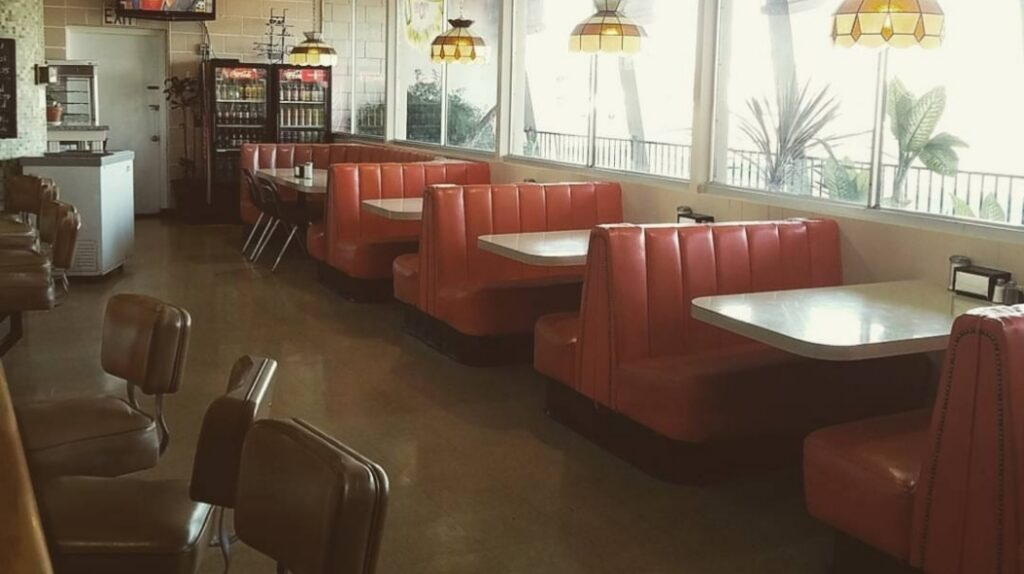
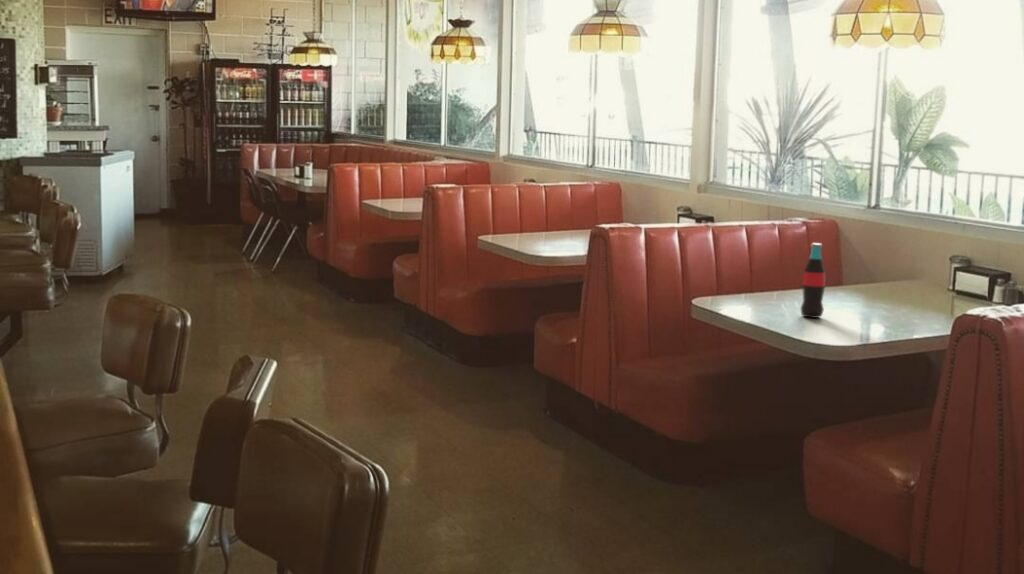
+ soda bottle (814, 280)
